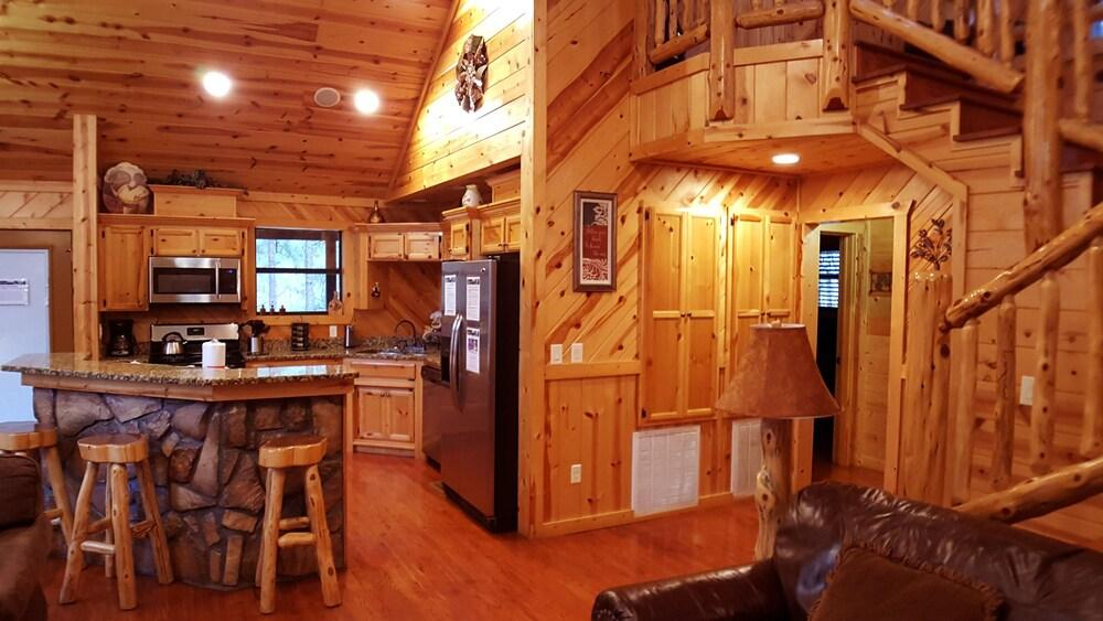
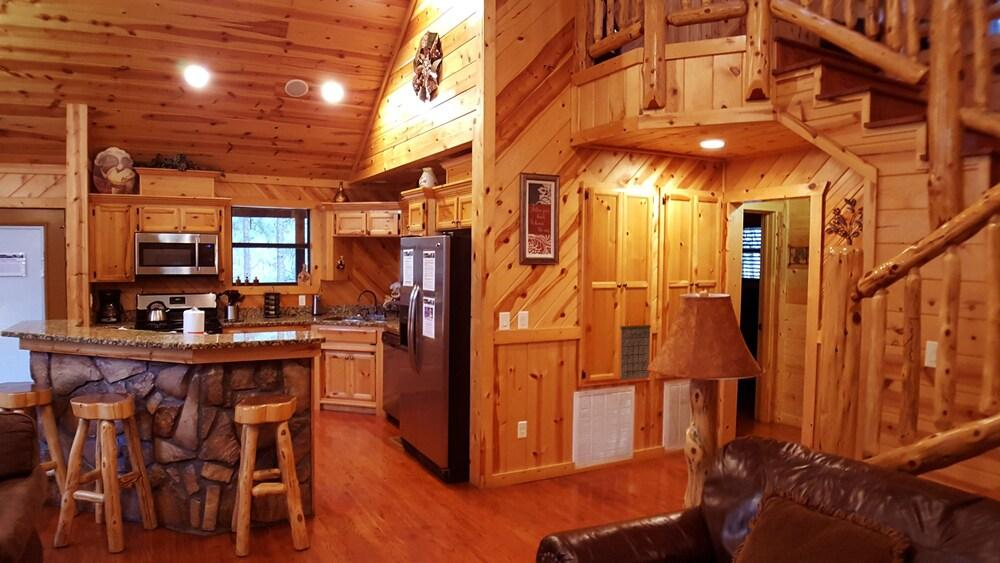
+ calendar (635, 345)
